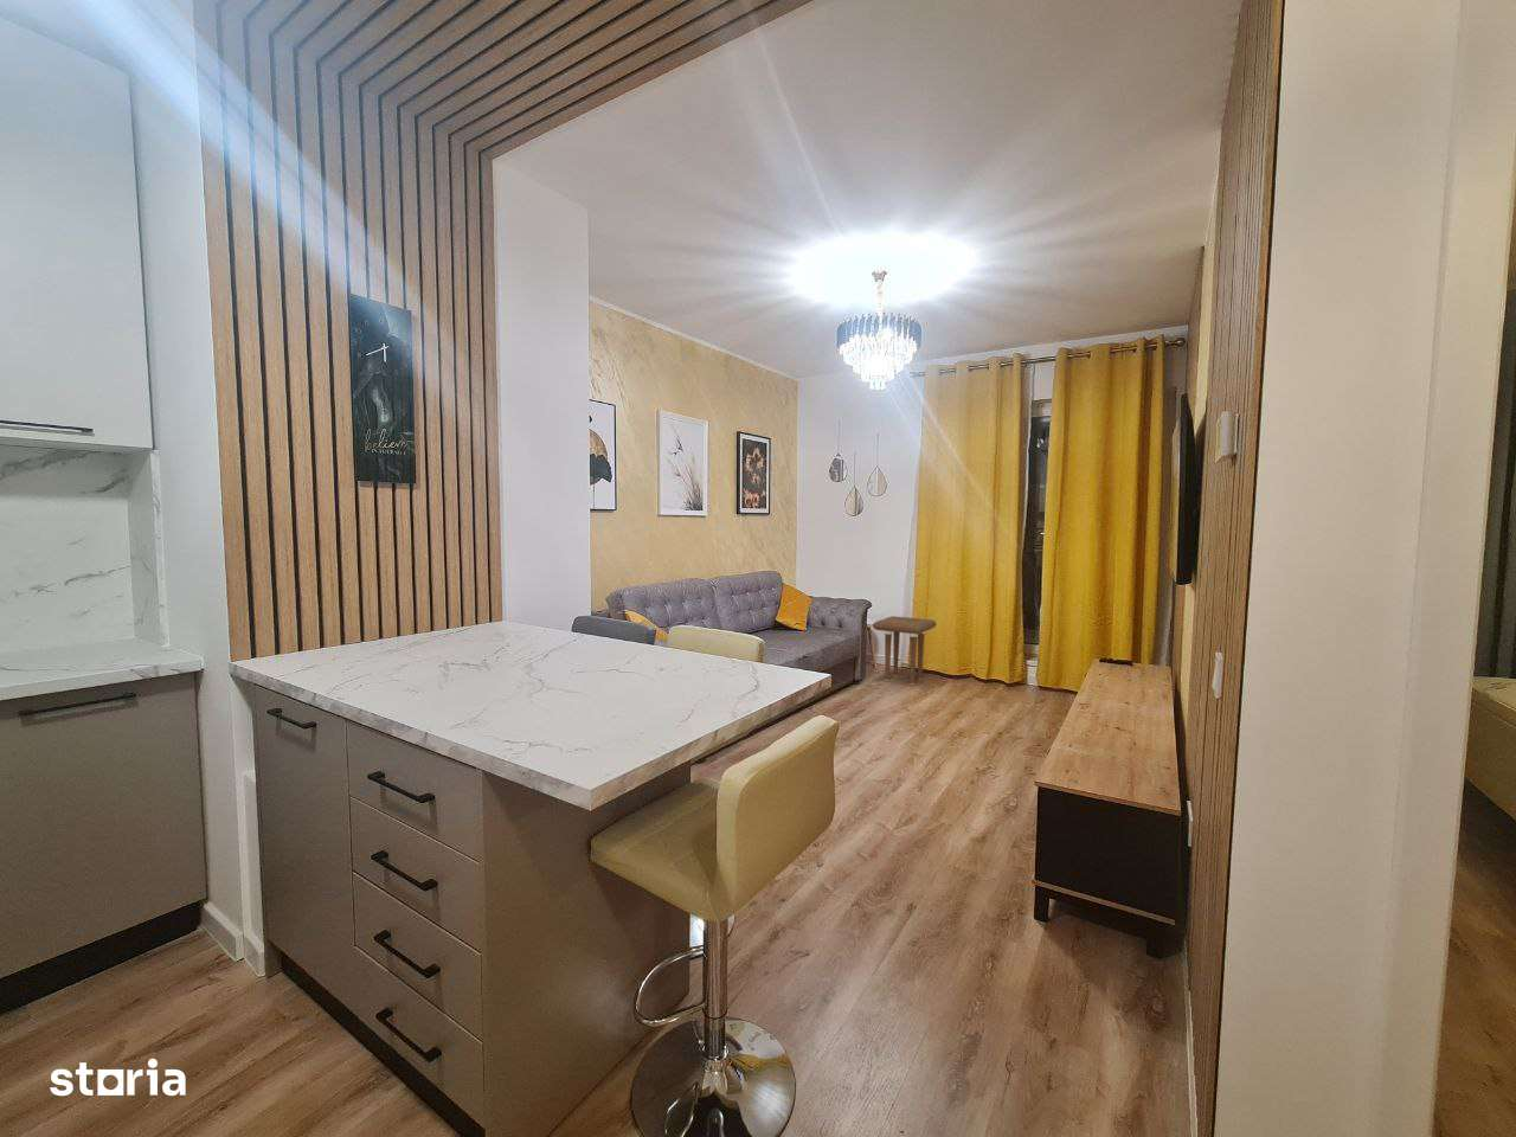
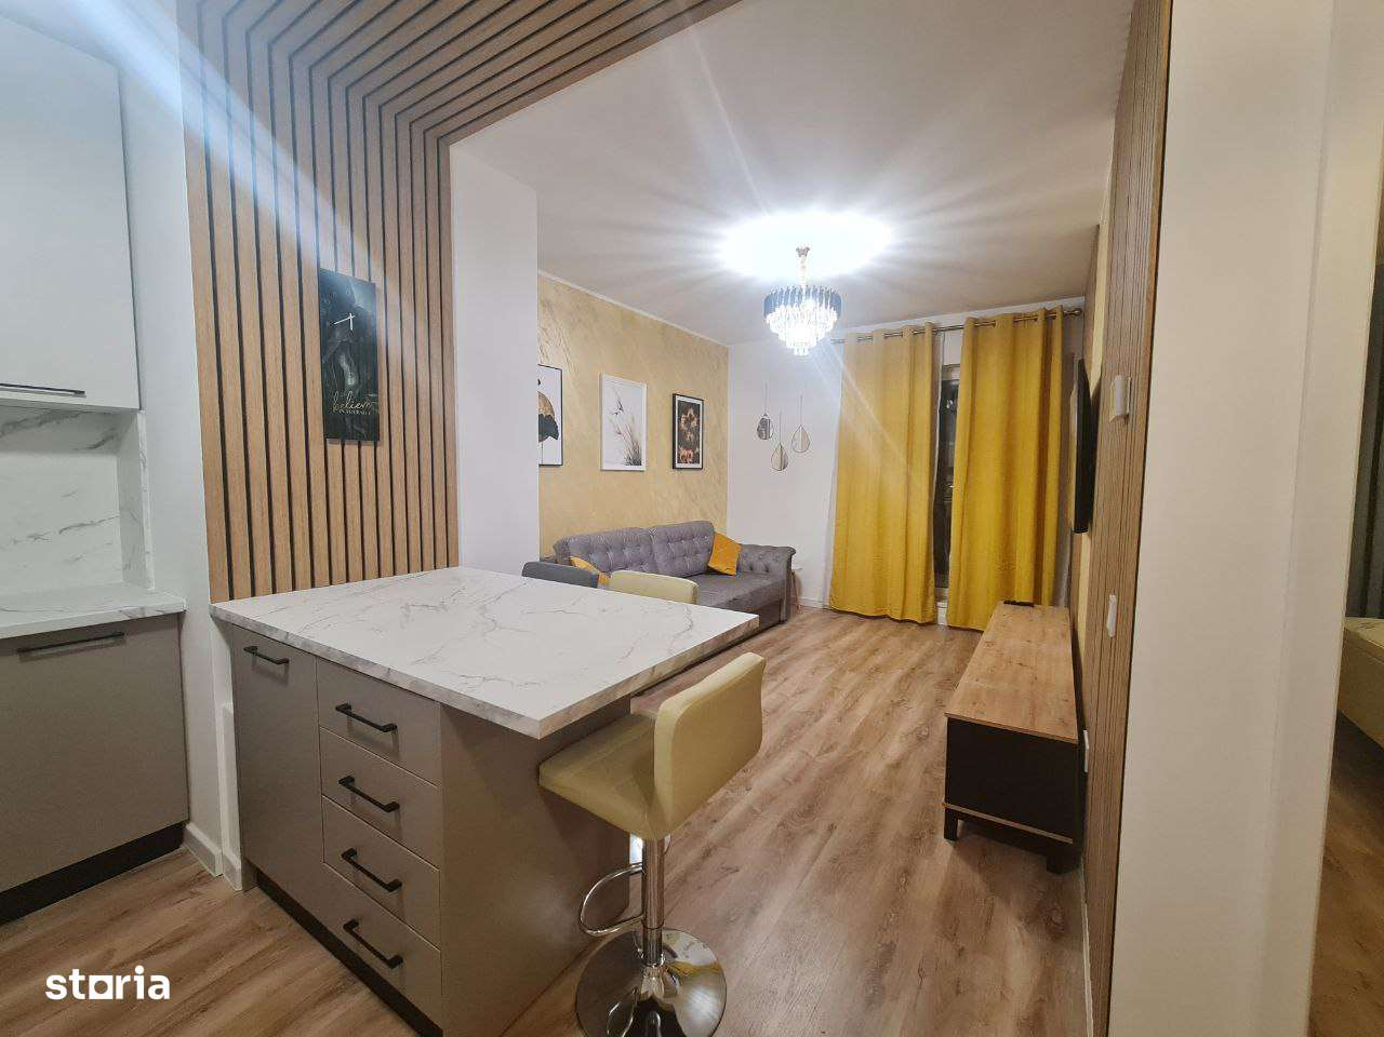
- side table (898, 649)
